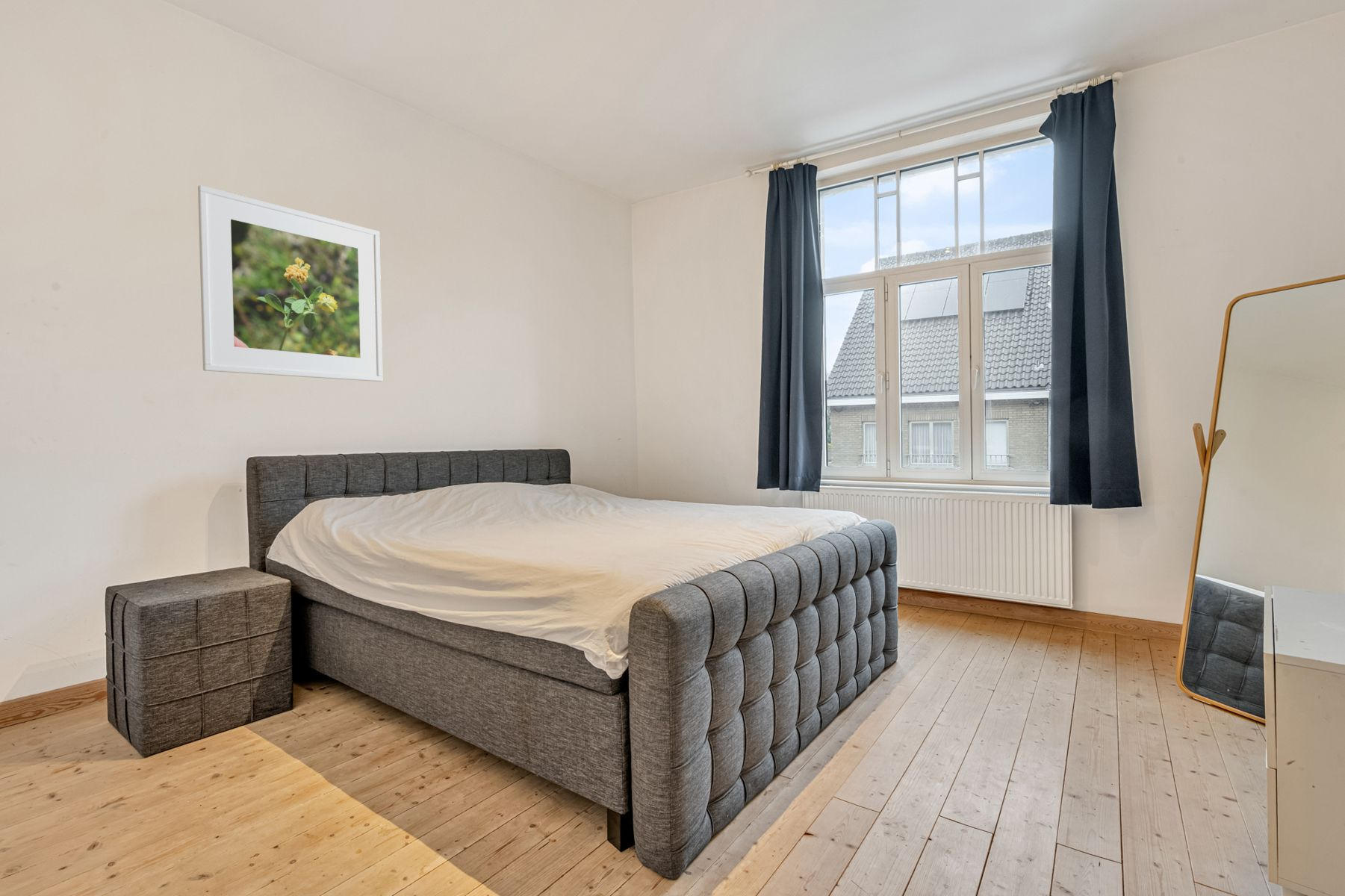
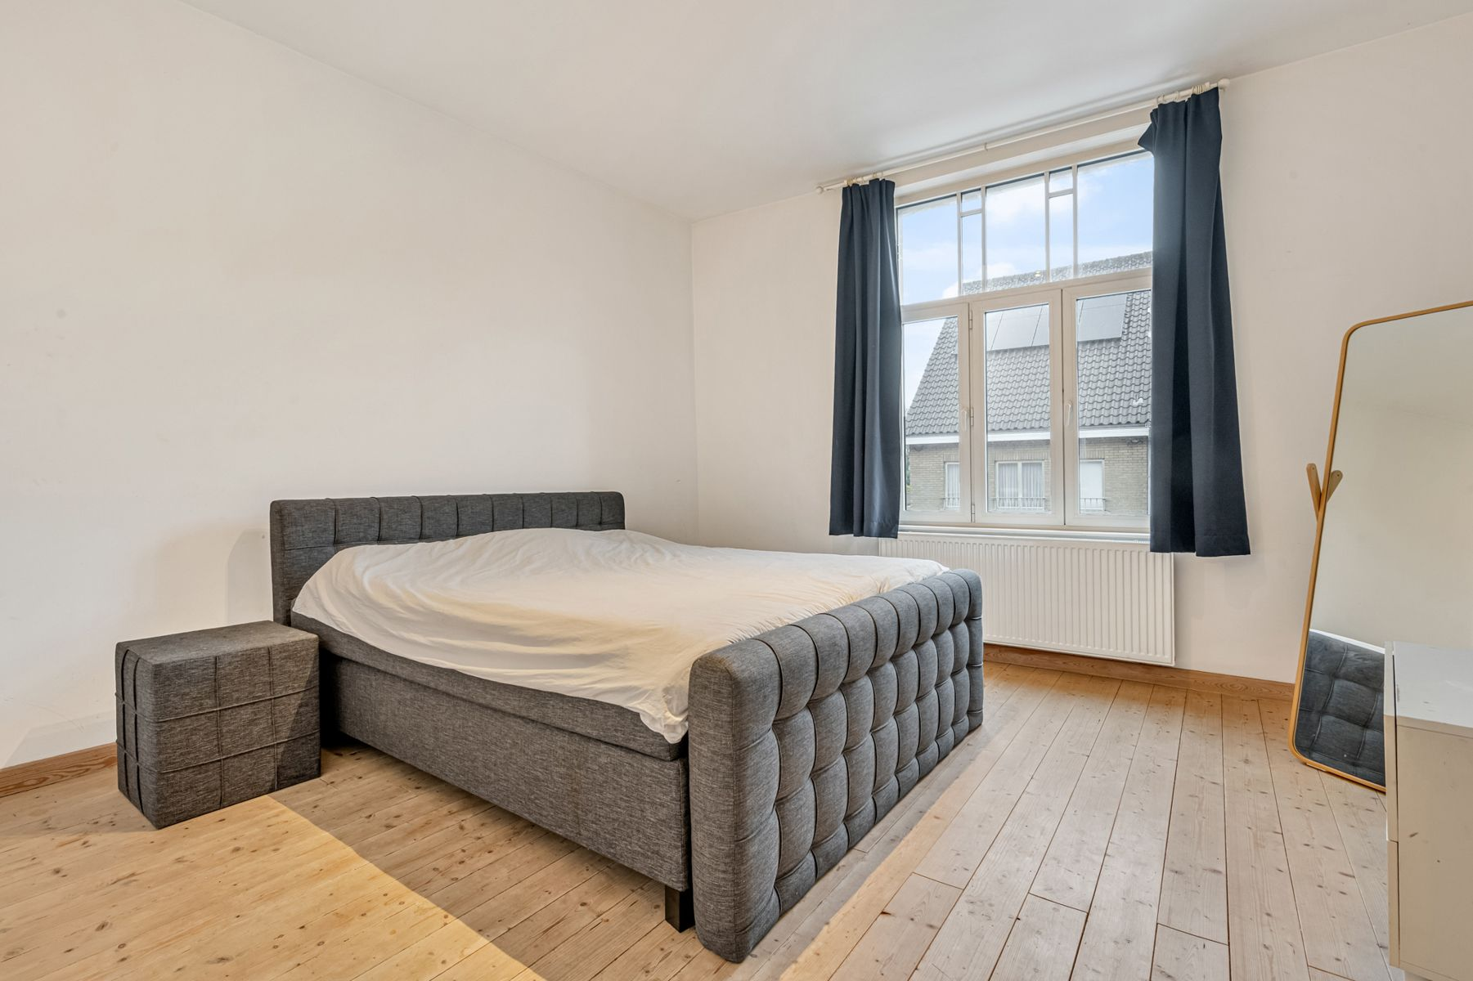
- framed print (299, 293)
